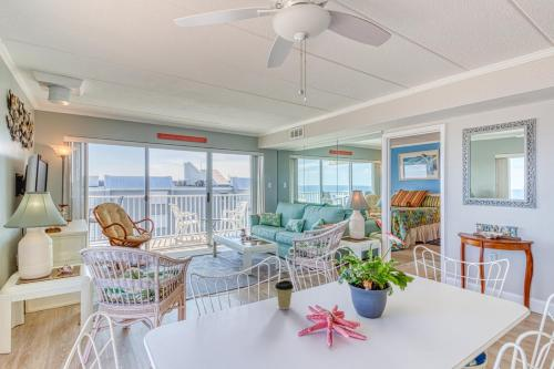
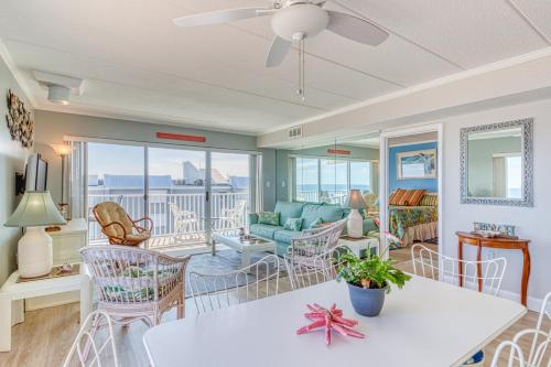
- coffee cup (284, 295)
